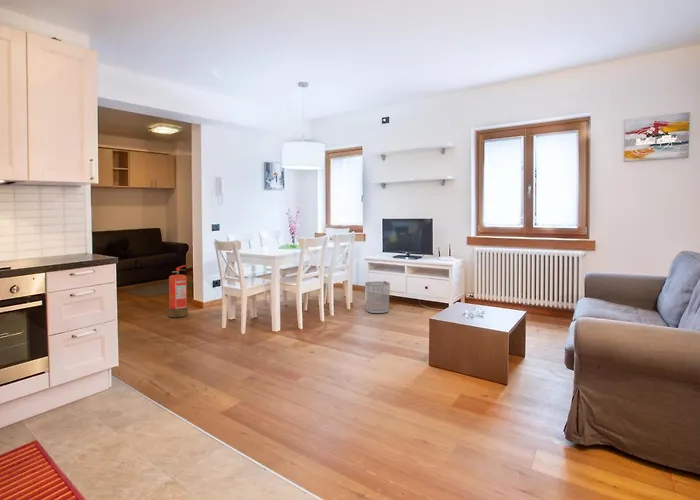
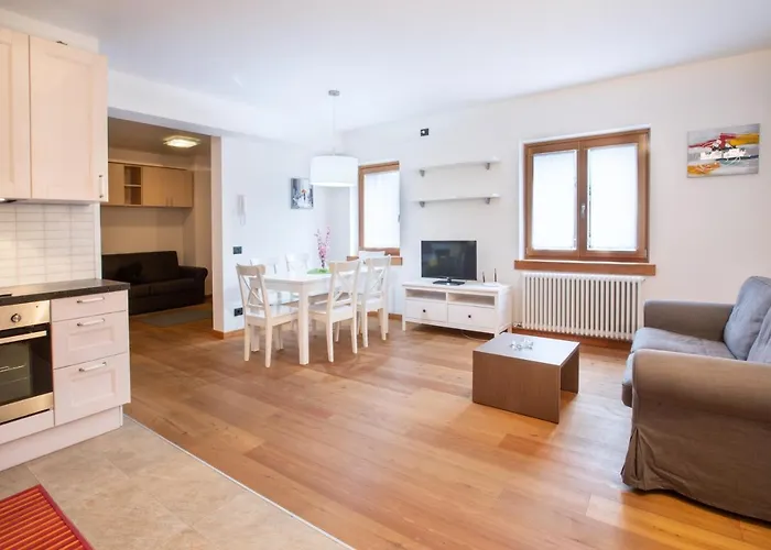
- waste bin (377, 297)
- fire extinguisher (178, 290)
